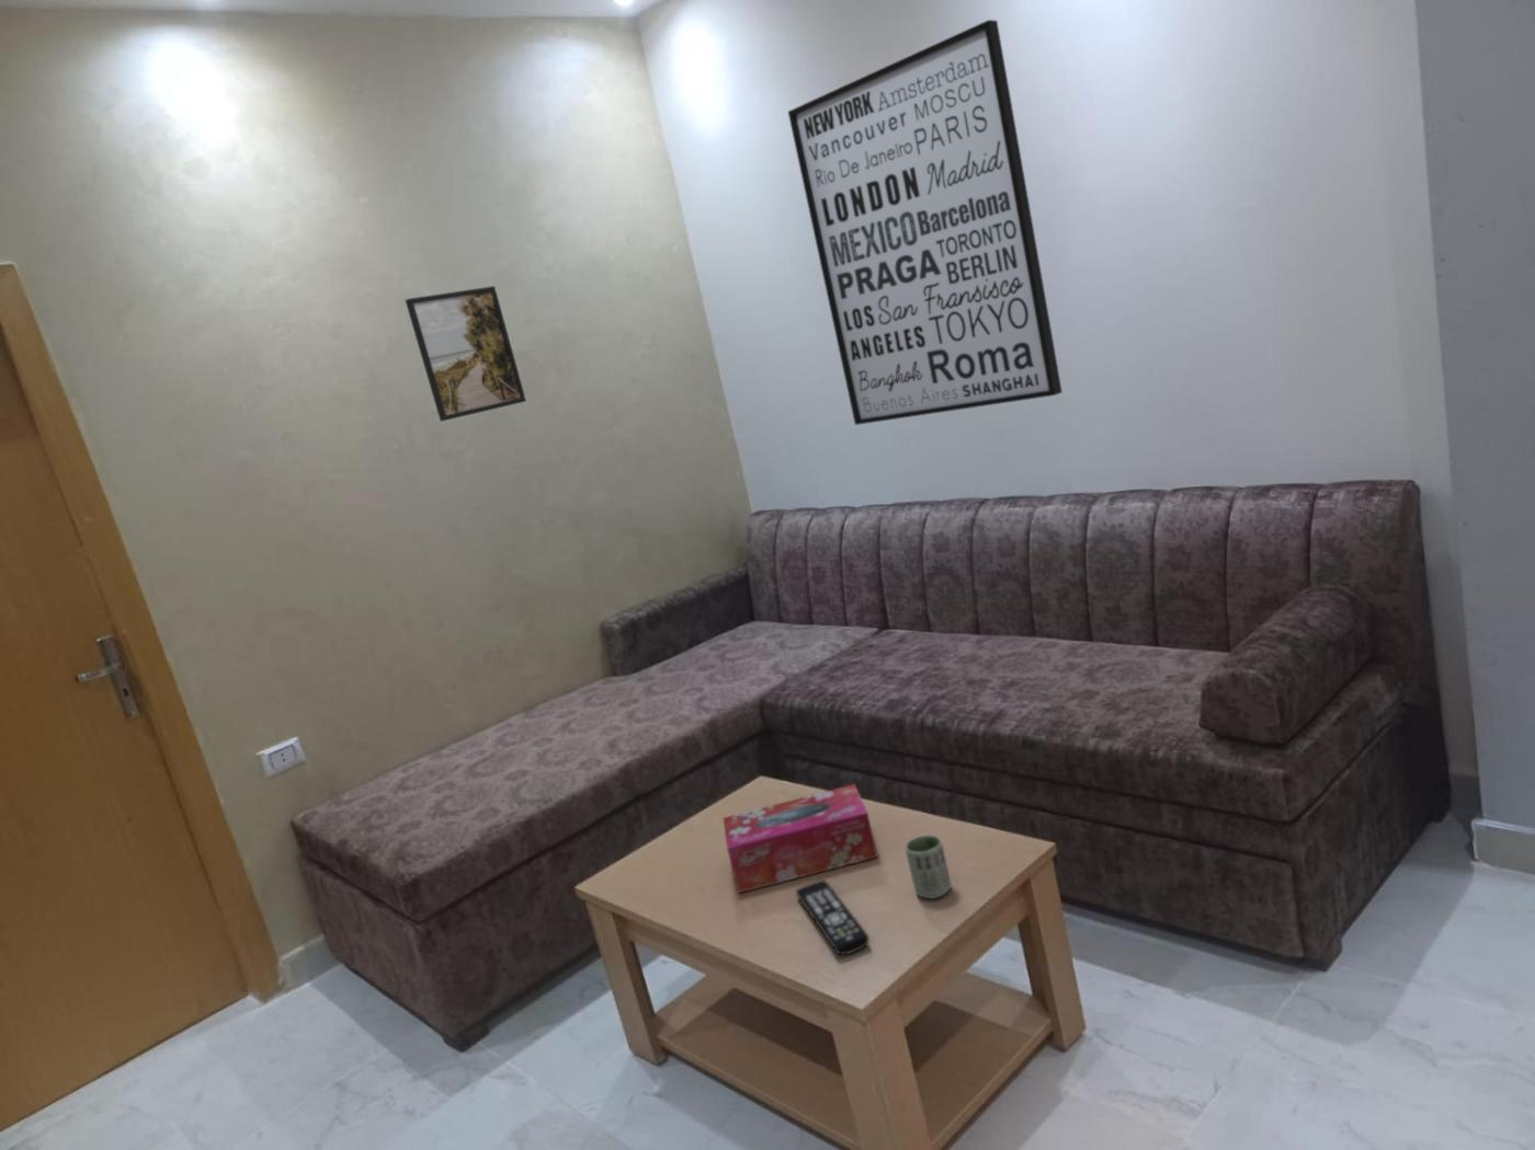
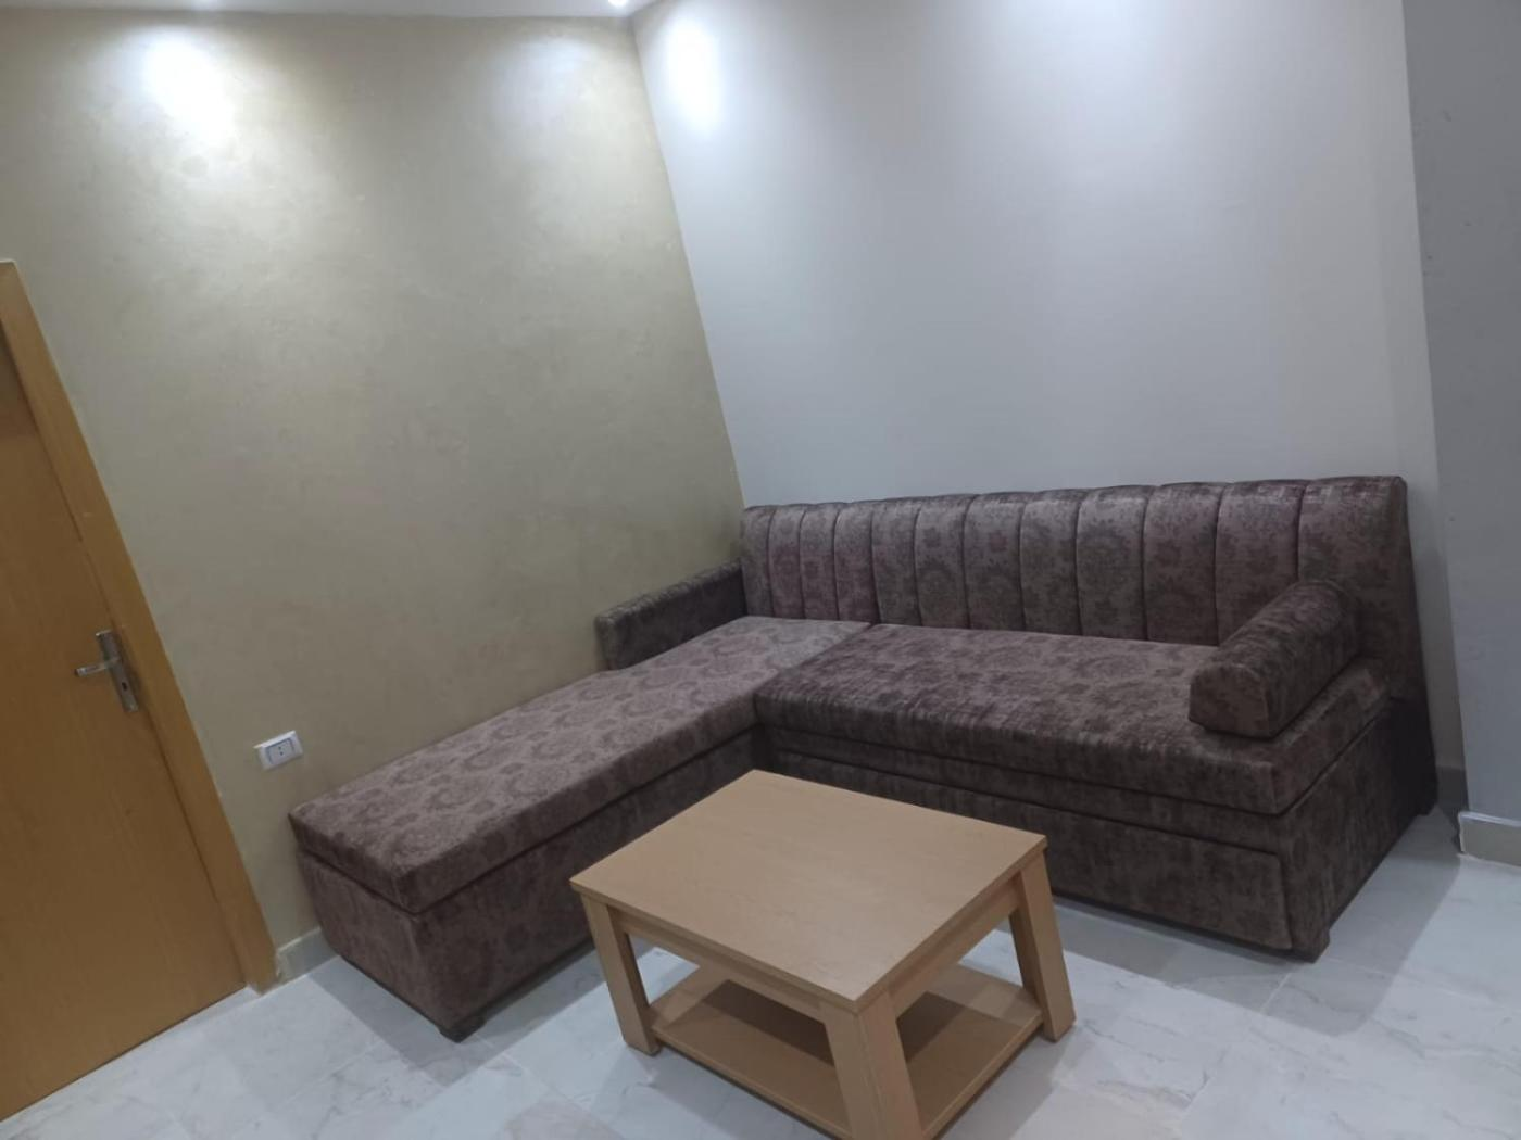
- tissue box (798, 837)
- cup (927, 867)
- remote control (830, 916)
- wall art (917, 244)
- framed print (467, 352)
